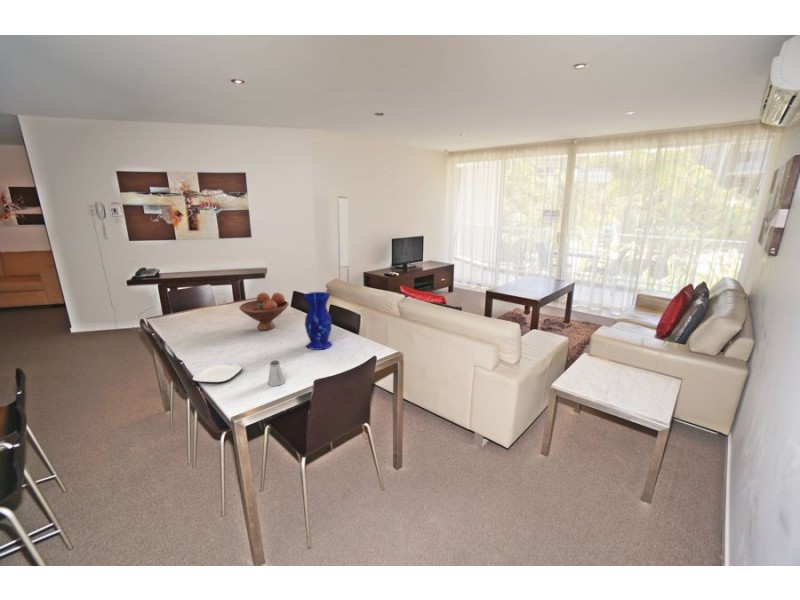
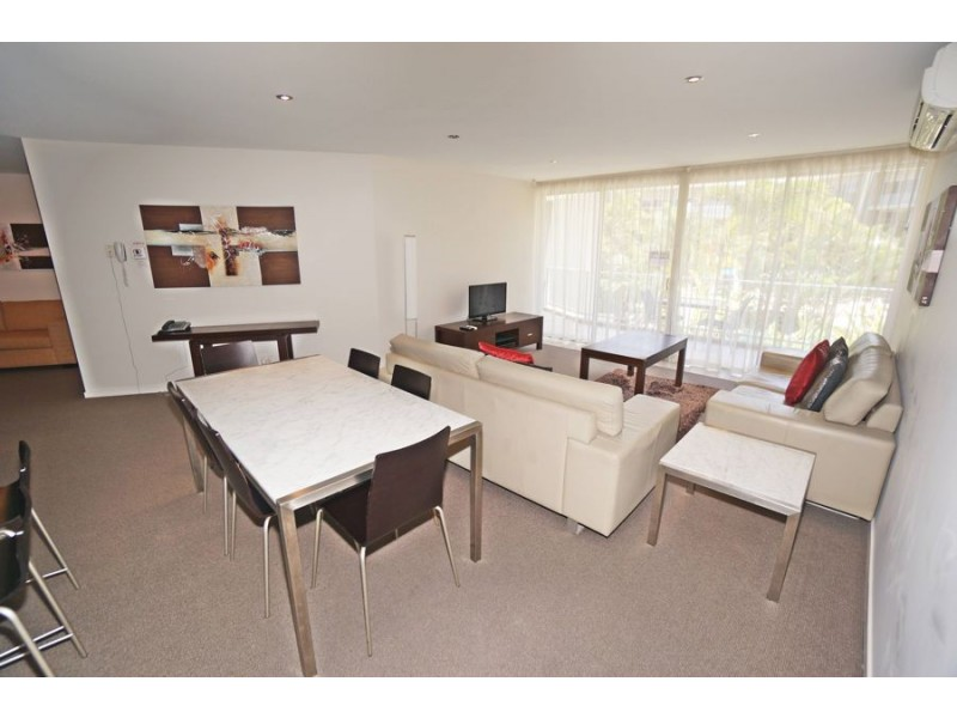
- vase (318, 320)
- saltshaker (275, 372)
- plate (218, 373)
- fruit bowl (265, 311)
